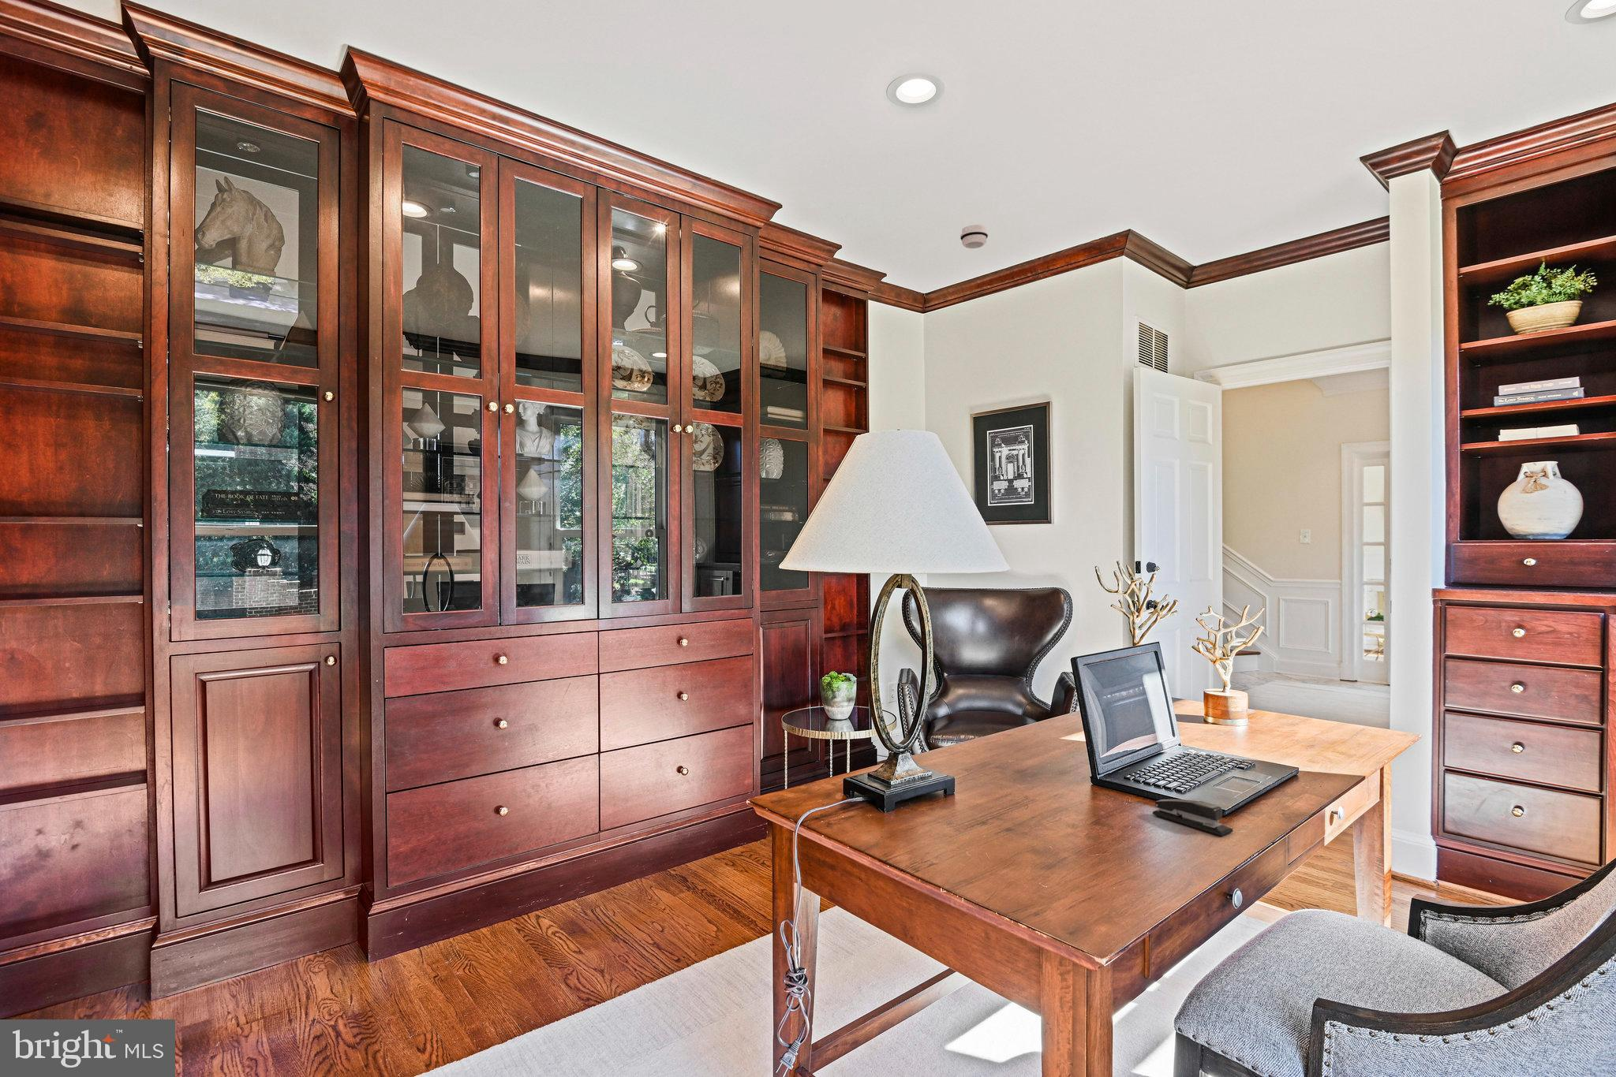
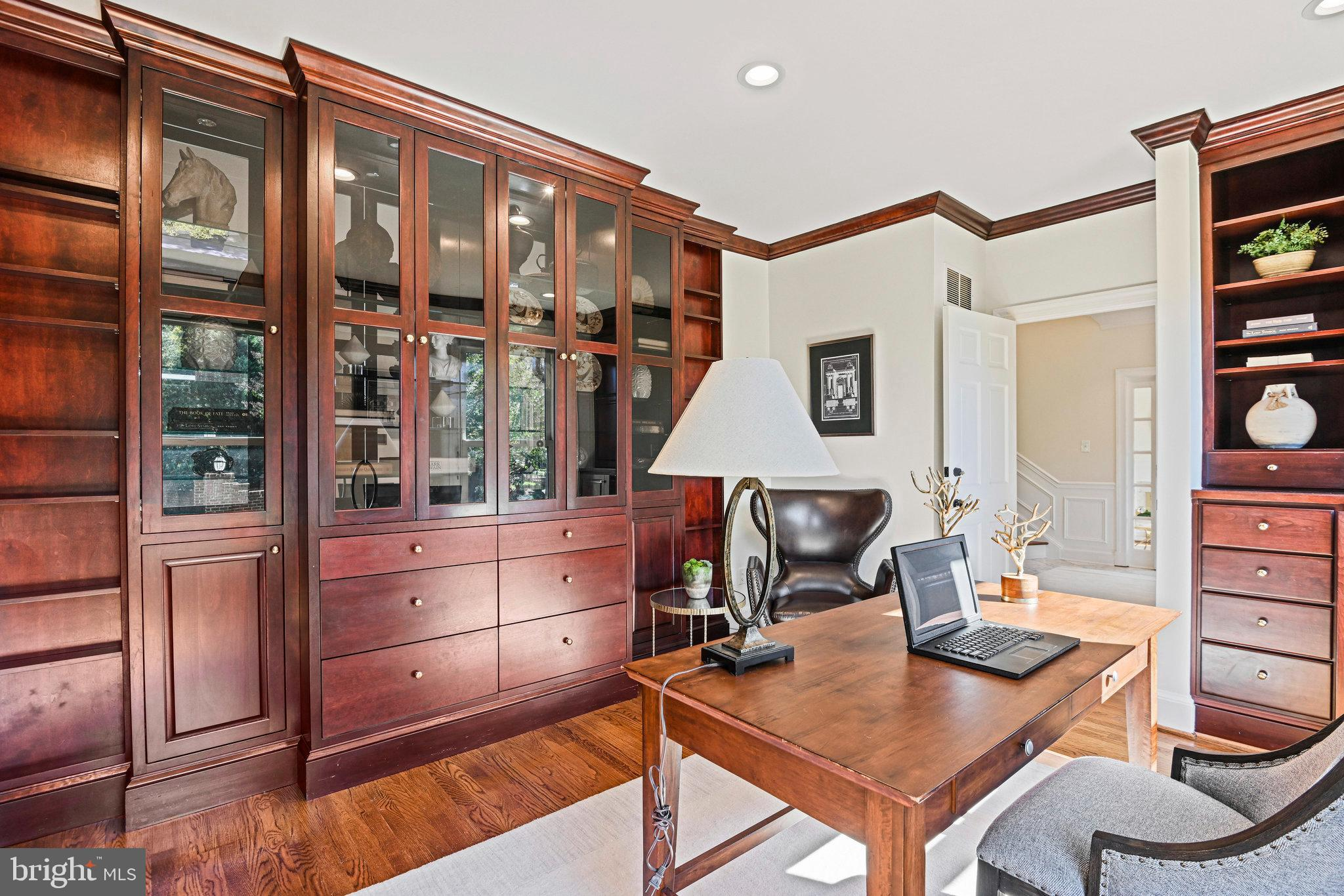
- stapler (1190, 811)
- smoke detector (974, 237)
